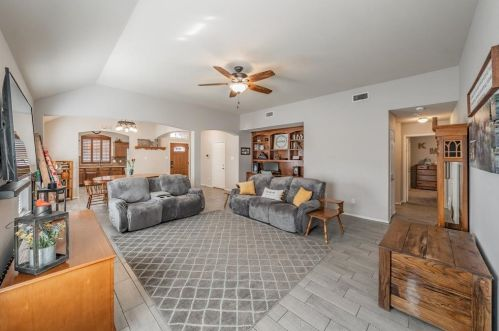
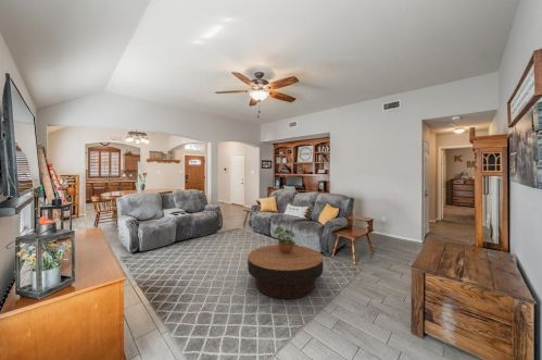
+ coffee table (285, 269)
+ potted plant (283, 238)
